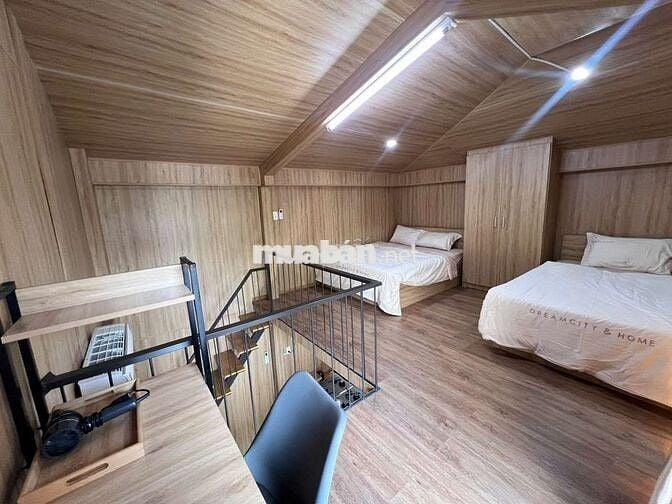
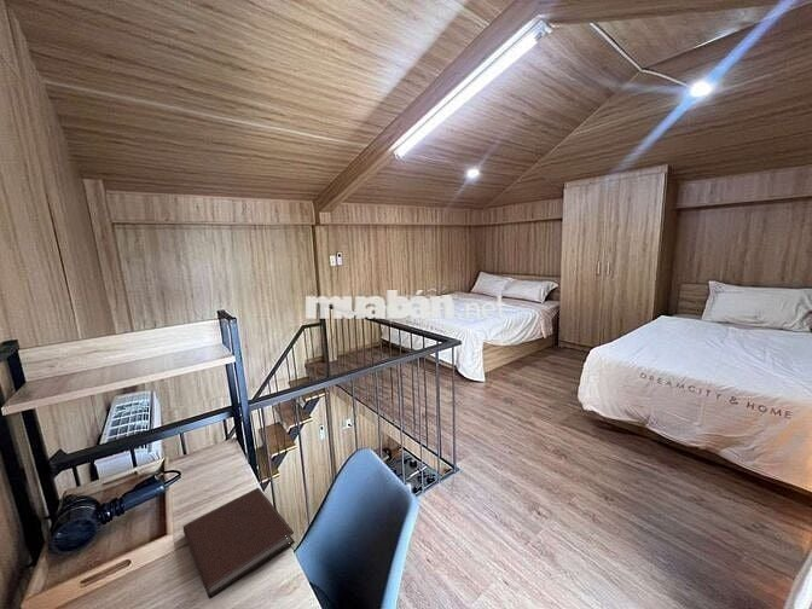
+ notebook (237, 533)
